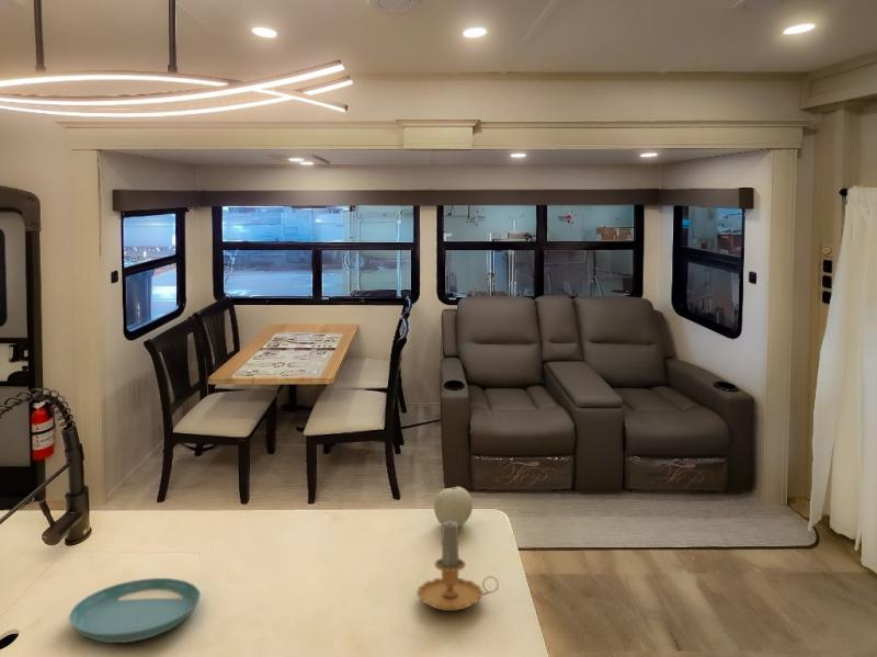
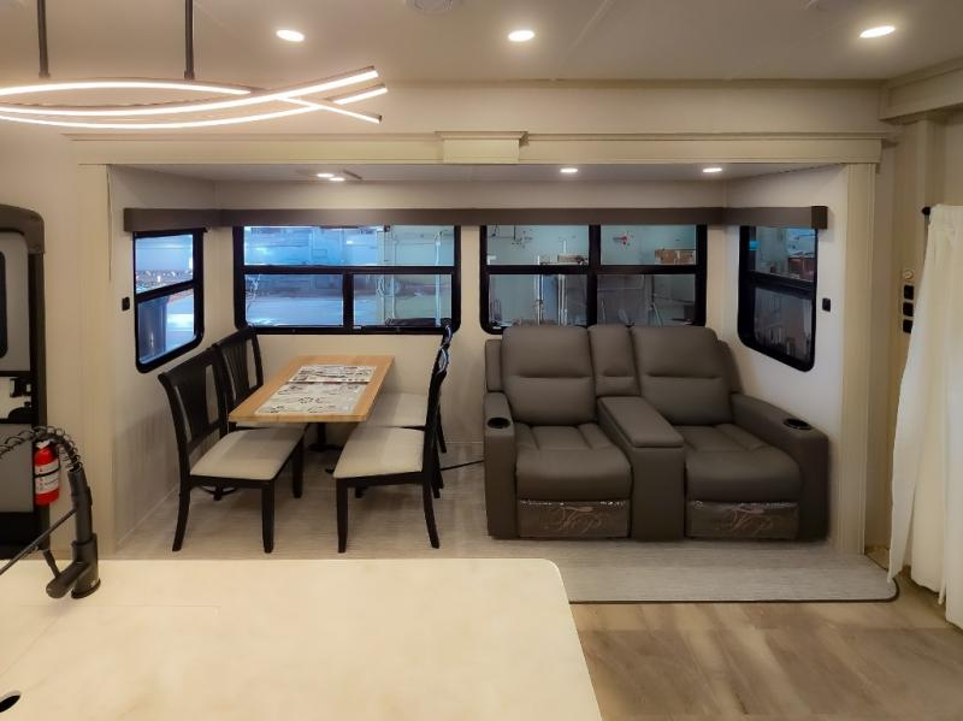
- fruit (453, 507)
- saucer (137, 610)
- candle (457, 560)
